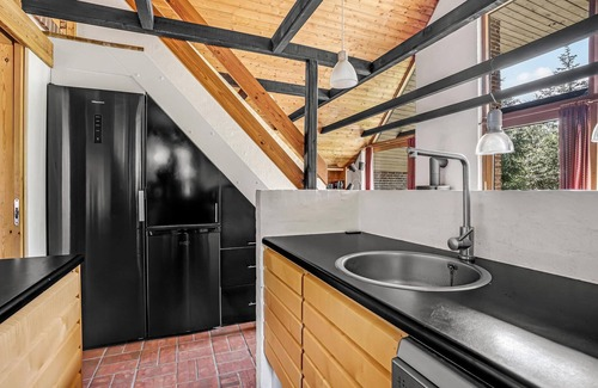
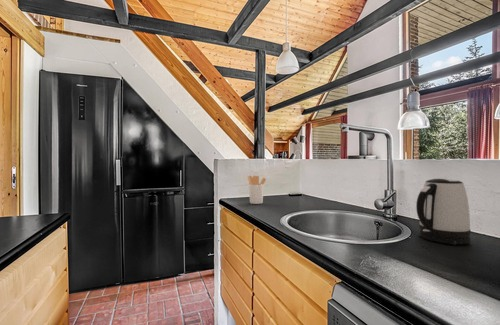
+ kettle (439, 208)
+ utensil holder (255, 188)
